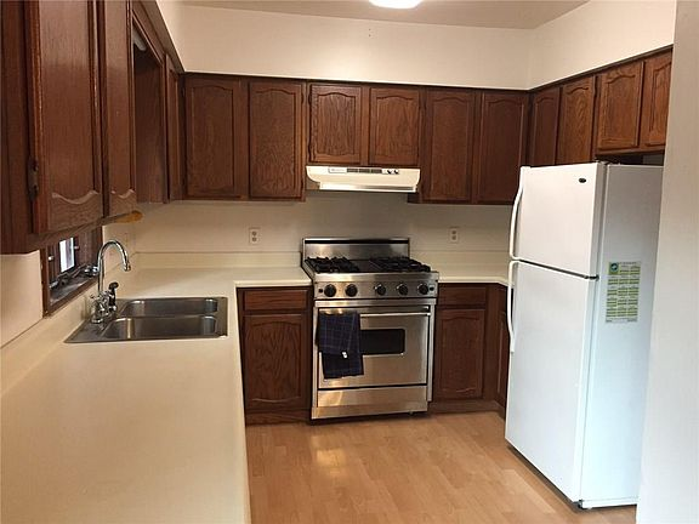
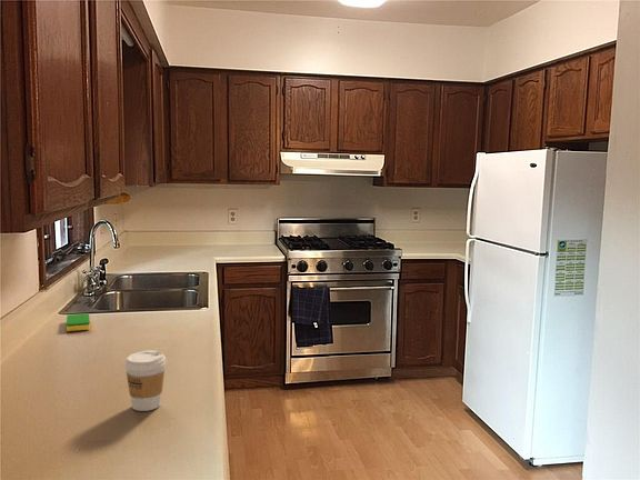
+ dish sponge (78, 321)
+ coffee cup (146, 380)
